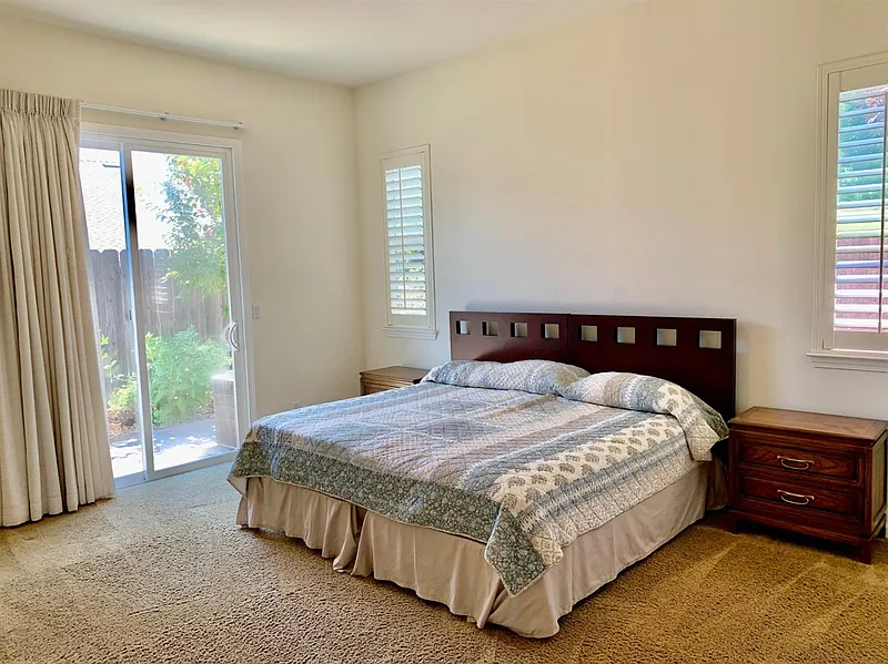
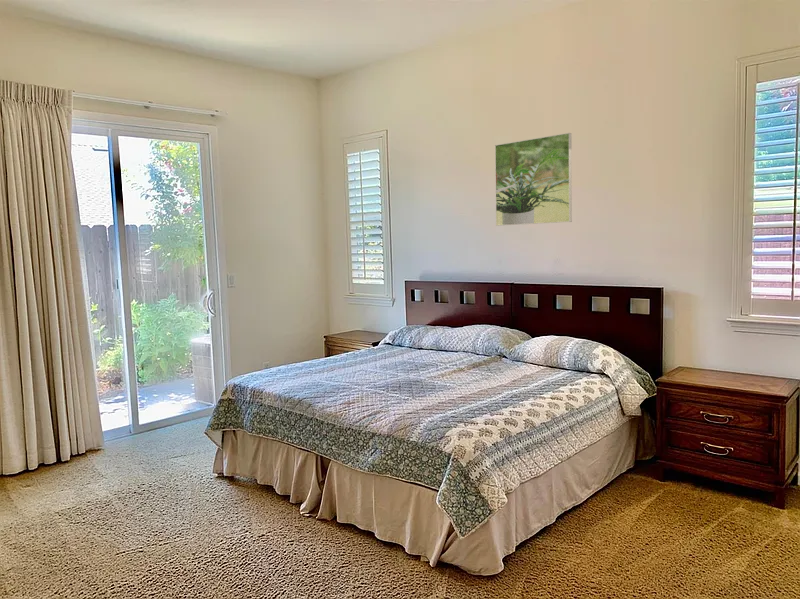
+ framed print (531, 181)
